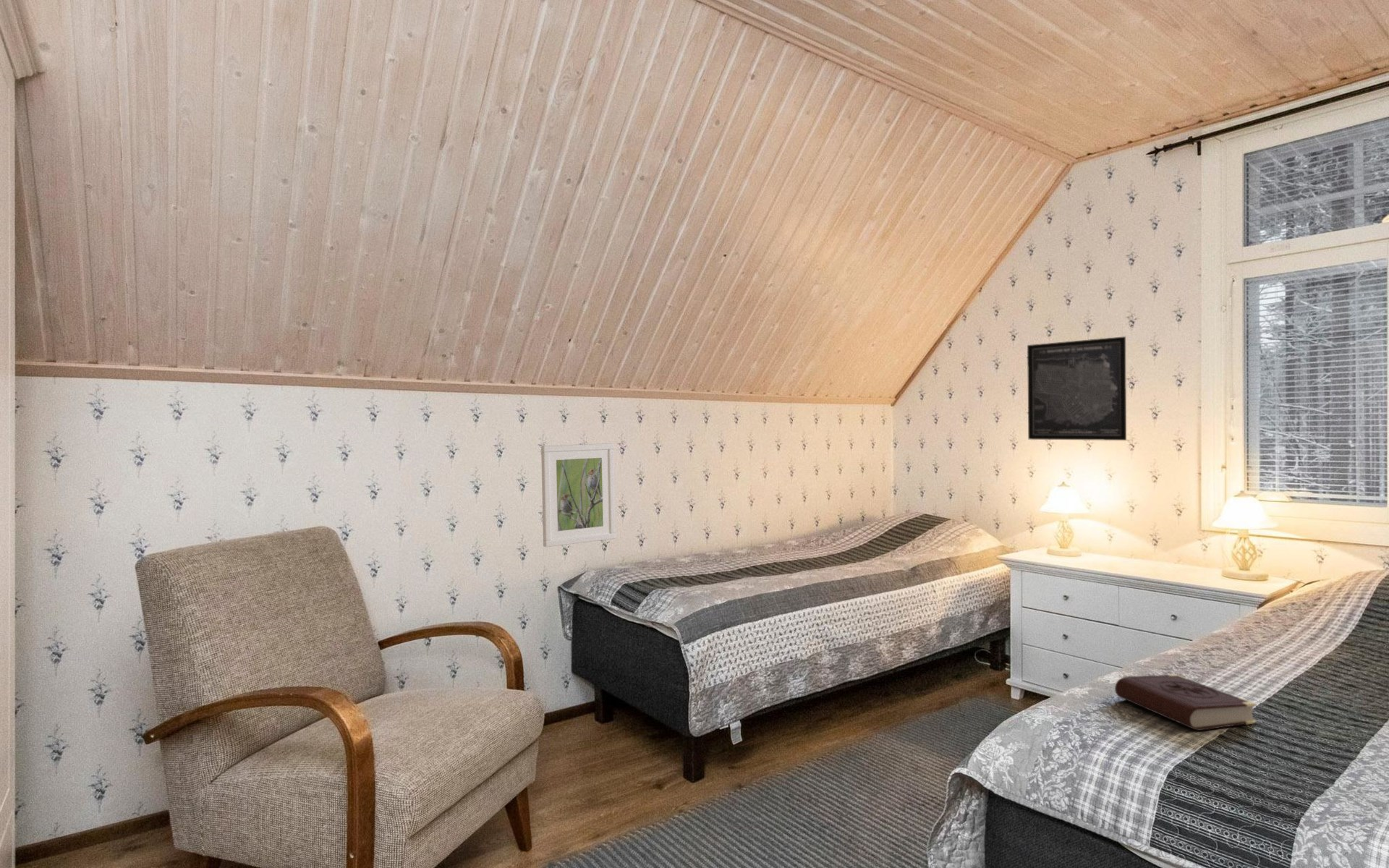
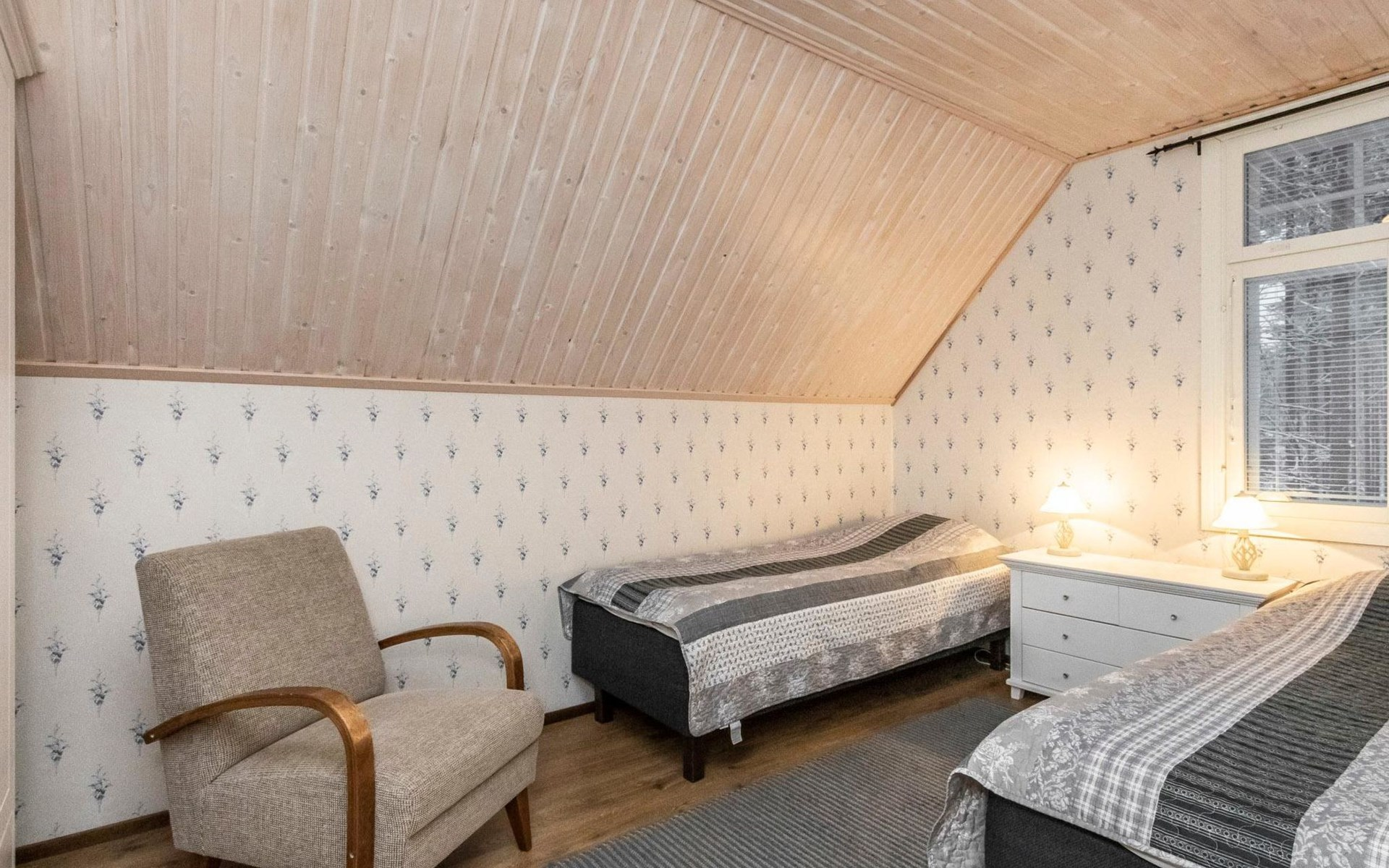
- wall art (1074, 390)
- book (1182, 699)
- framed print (579, 493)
